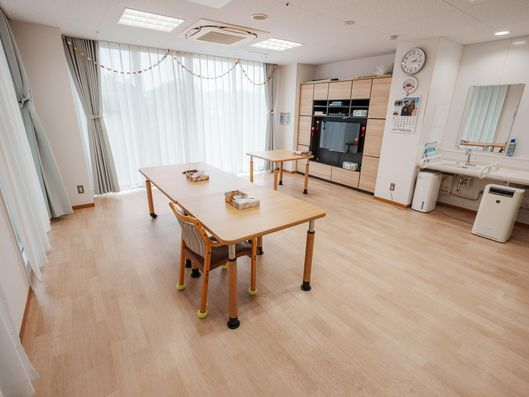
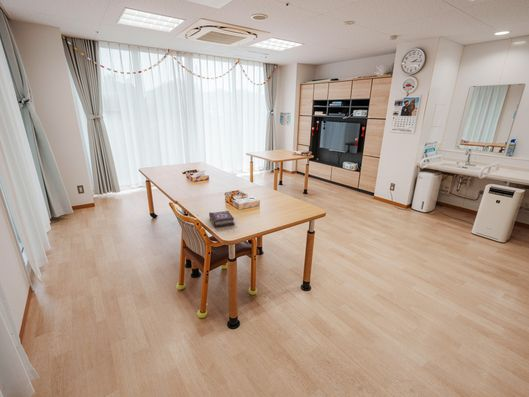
+ book (221, 218)
